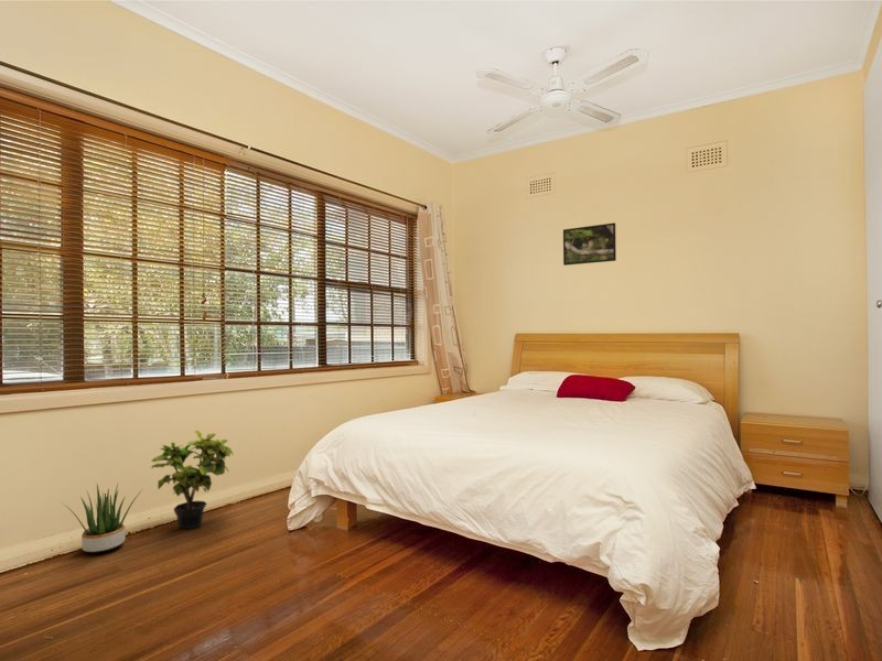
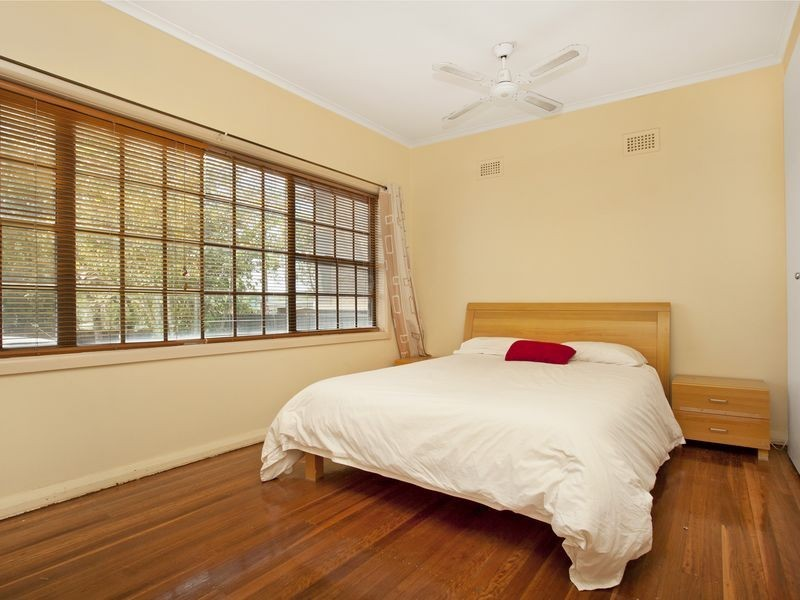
- potted plant (103, 517)
- potted plant (195, 477)
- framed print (589, 245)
